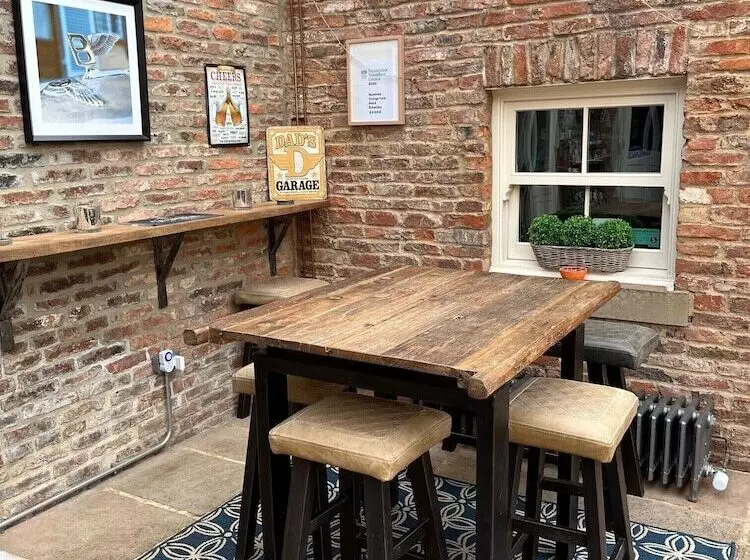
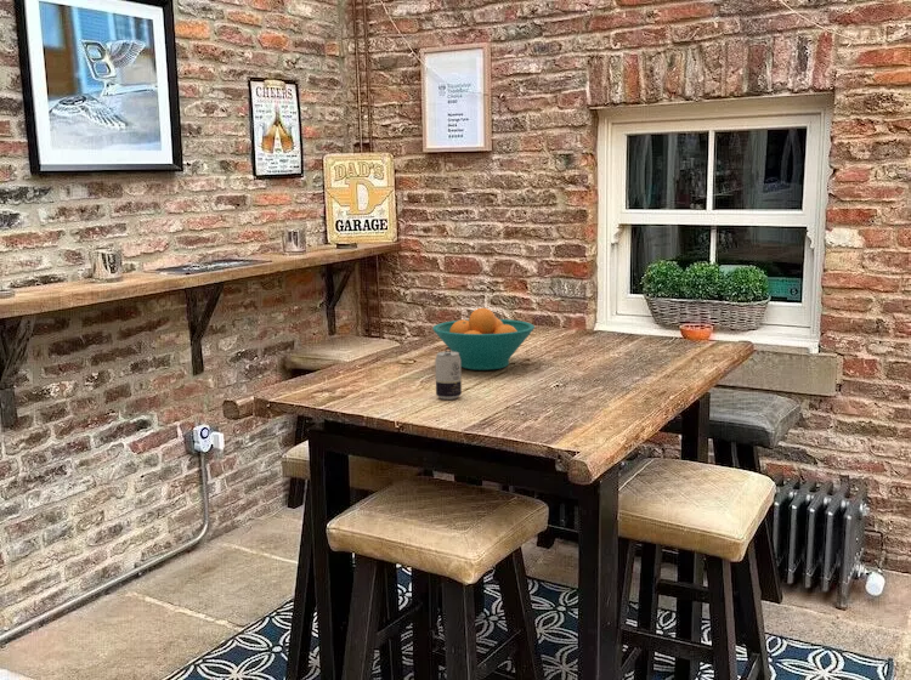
+ fruit bowl (483, 336)
+ beverage can (448, 372)
